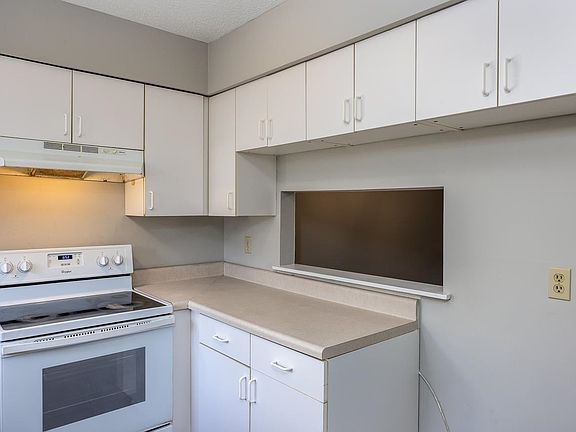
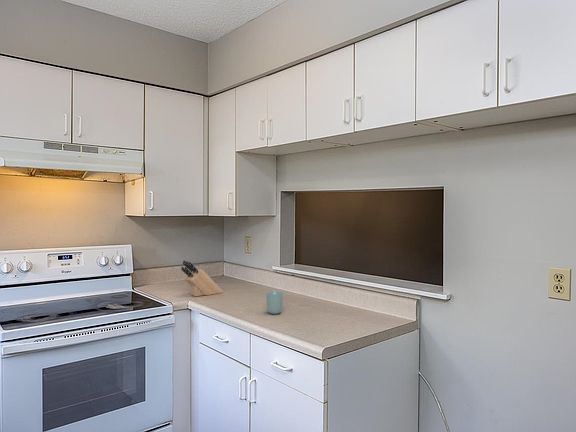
+ knife block (201, 276)
+ cup (274, 302)
